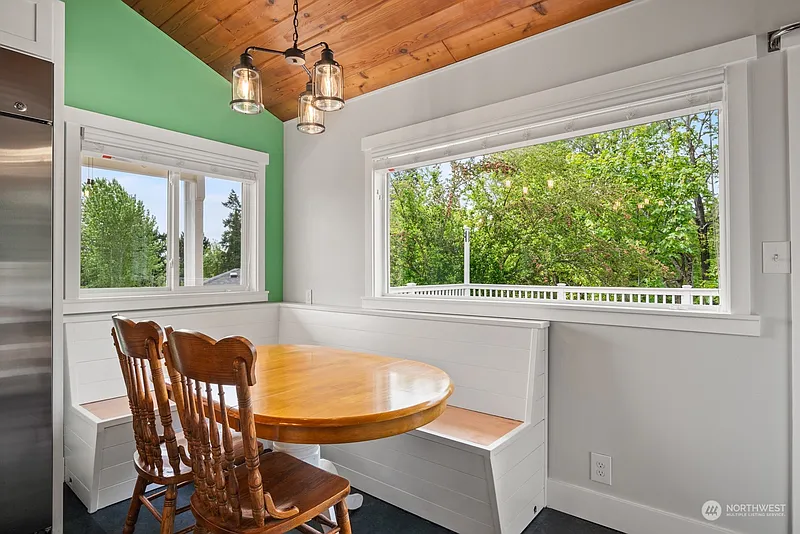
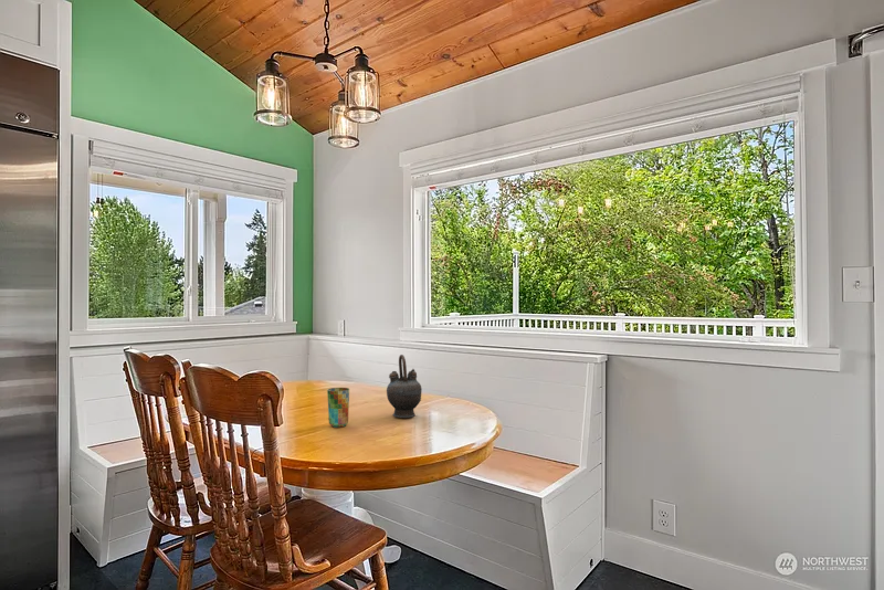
+ teapot (403, 384)
+ cup (338, 407)
